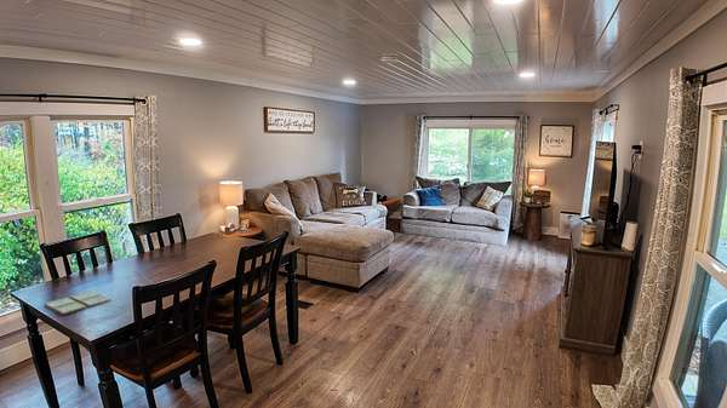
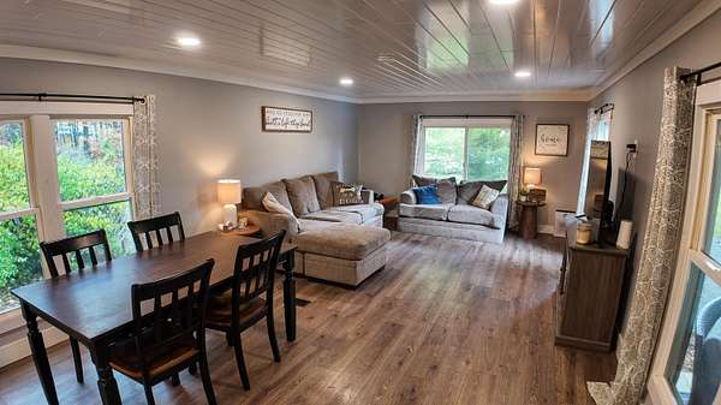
- drink coaster (76, 301)
